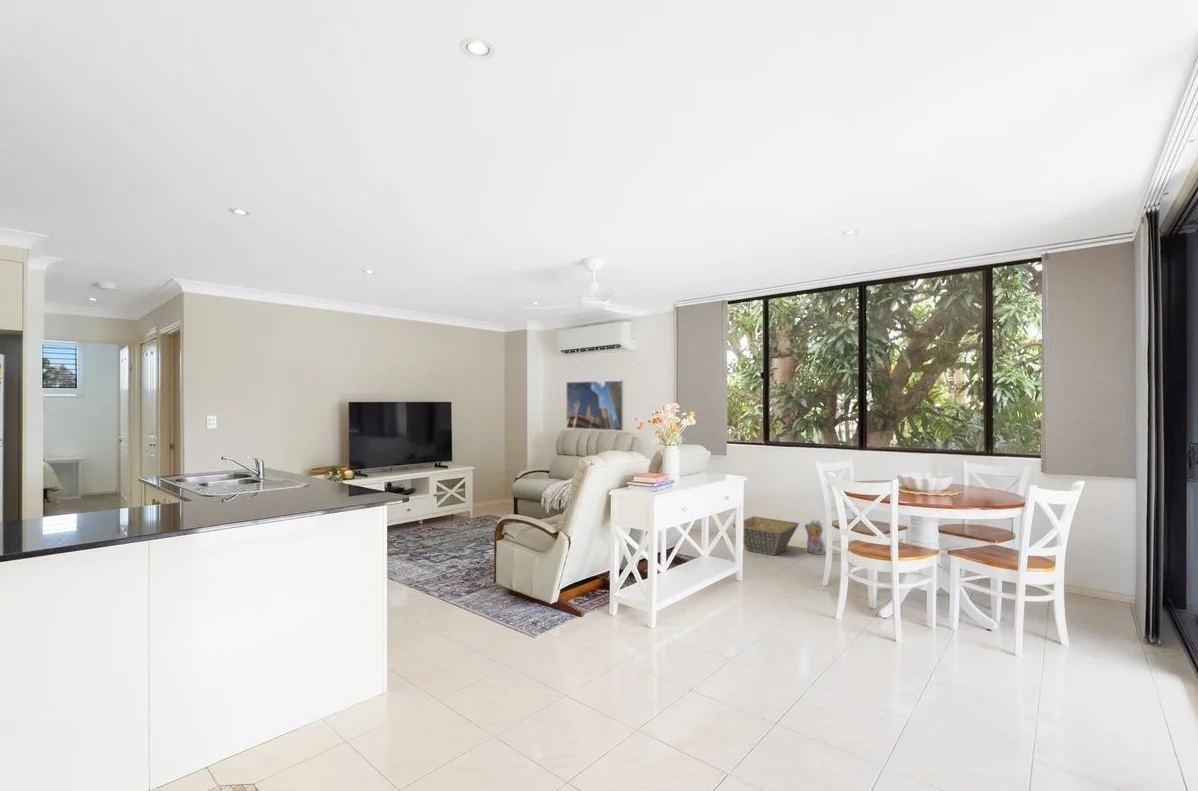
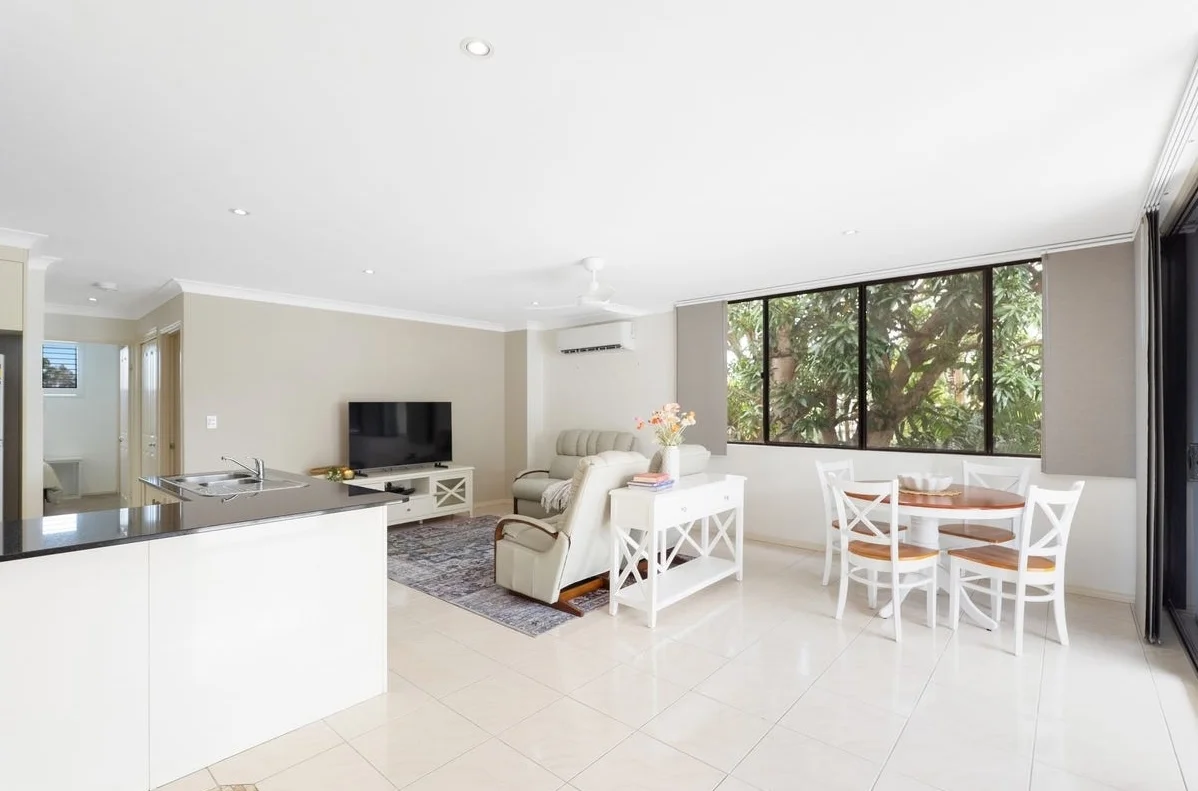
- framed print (594, 405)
- plush toy (814, 536)
- basket (766, 536)
